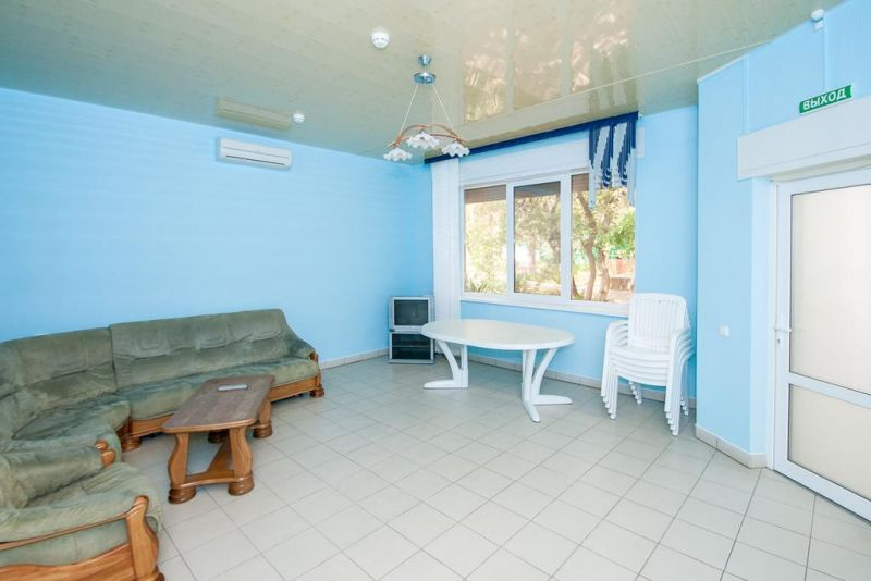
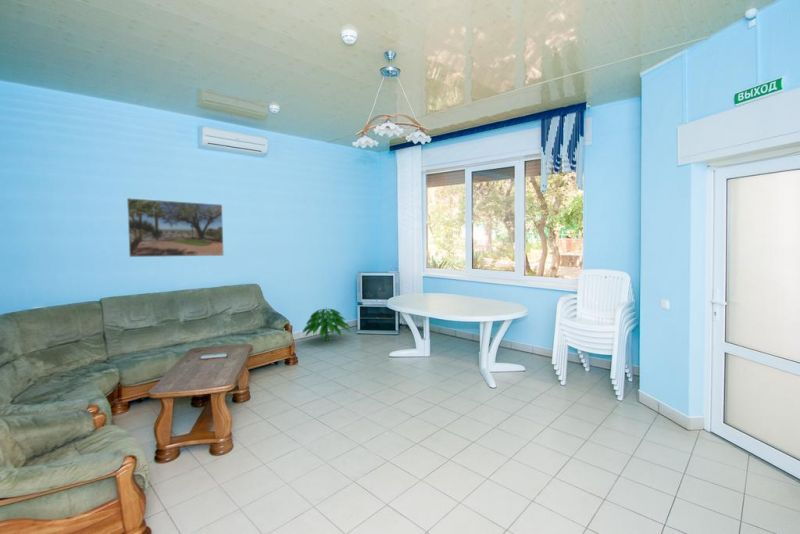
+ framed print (178, 229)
+ indoor plant (326, 322)
